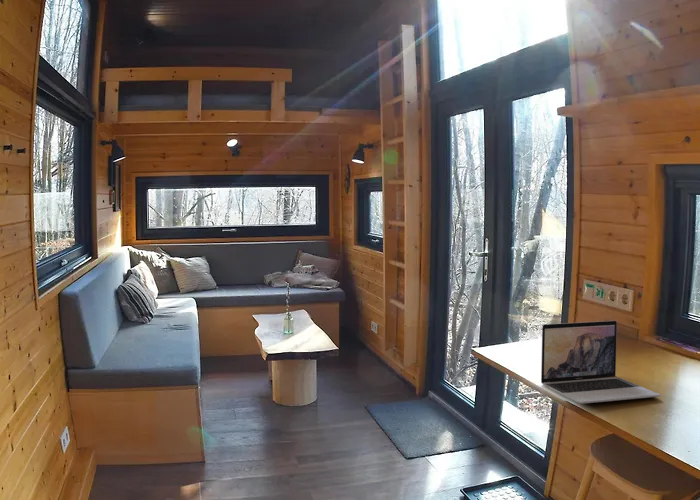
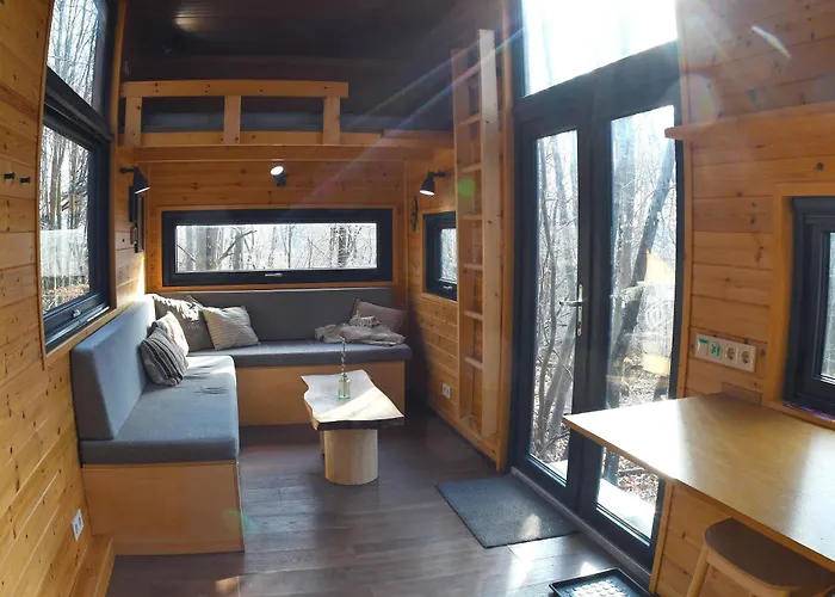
- laptop (599, 359)
